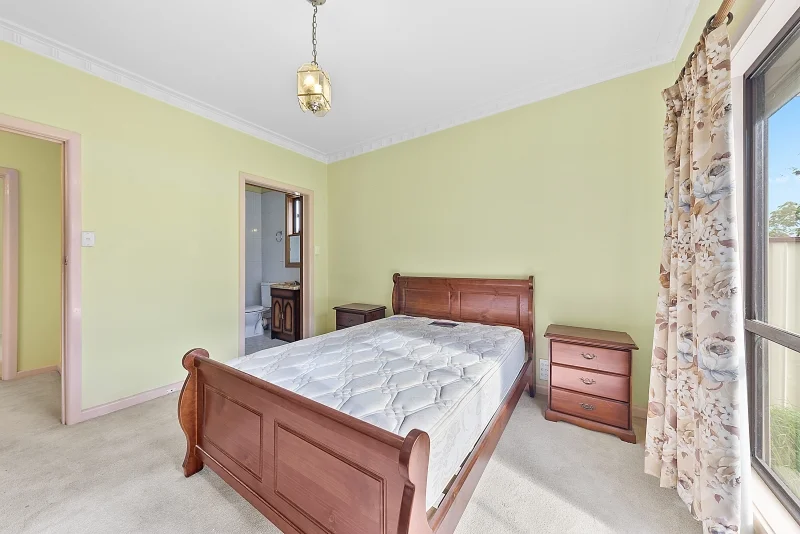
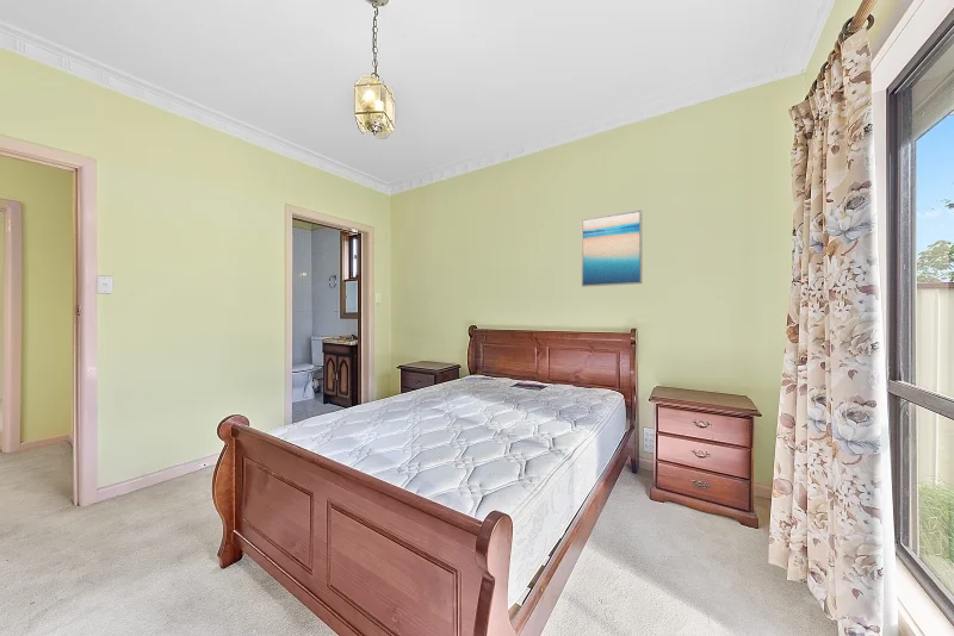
+ wall art (611, 250)
